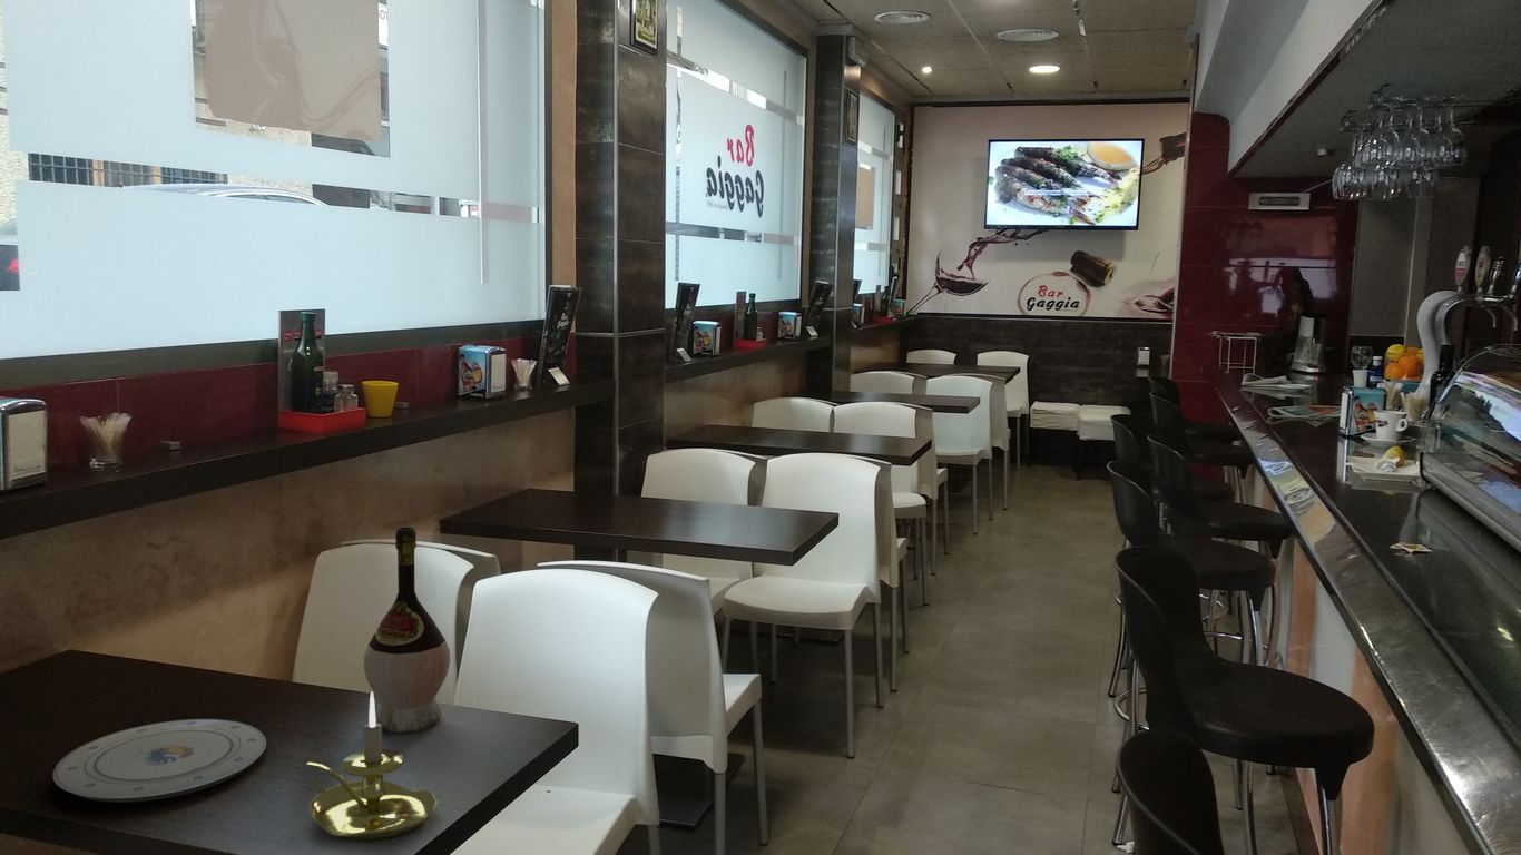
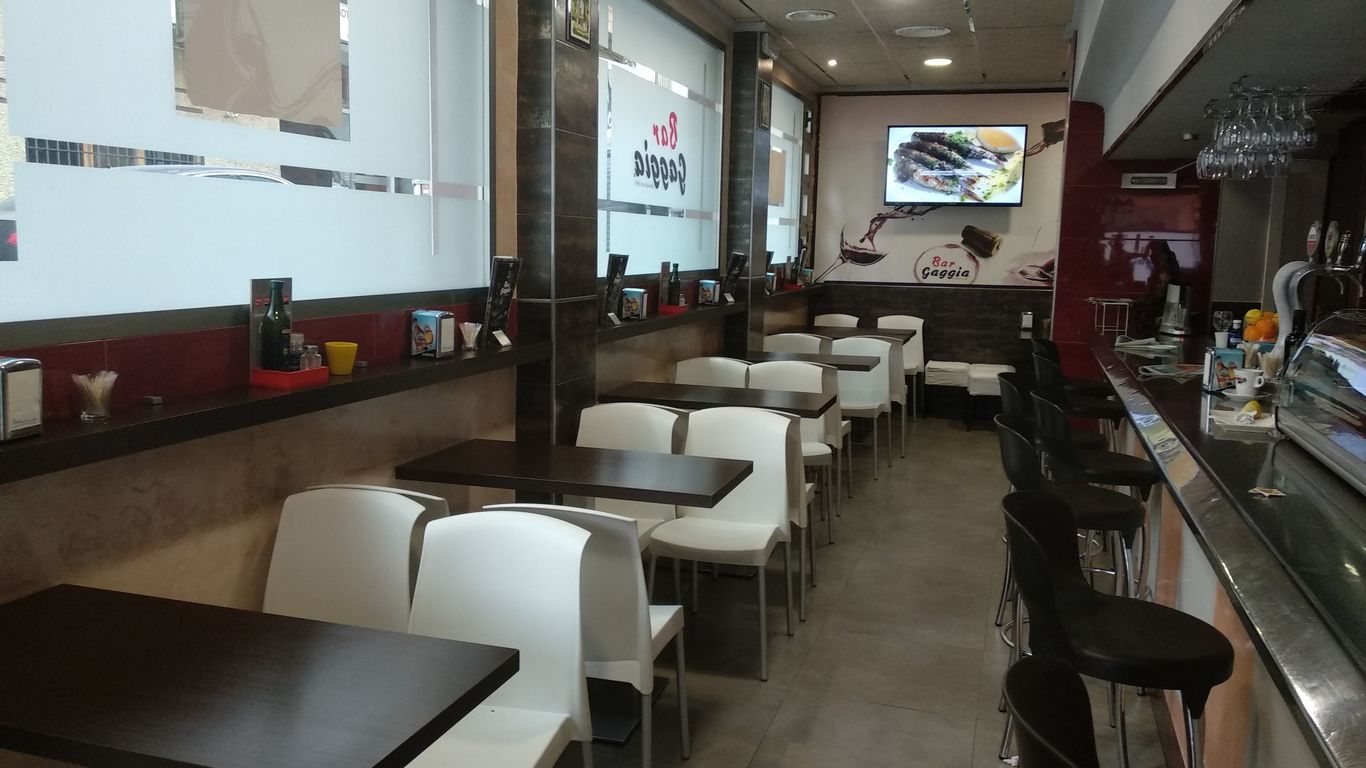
- plate (164, 759)
- candle holder (364, 753)
- wine bottle (406, 626)
